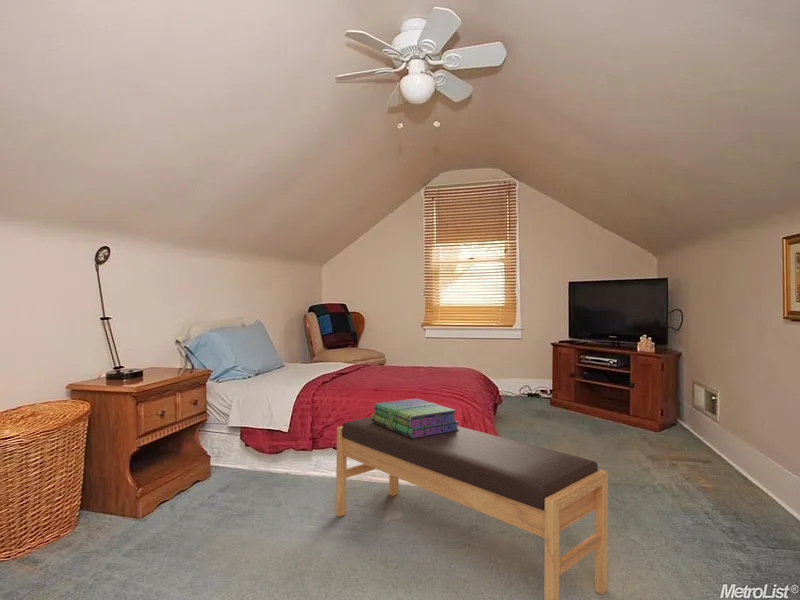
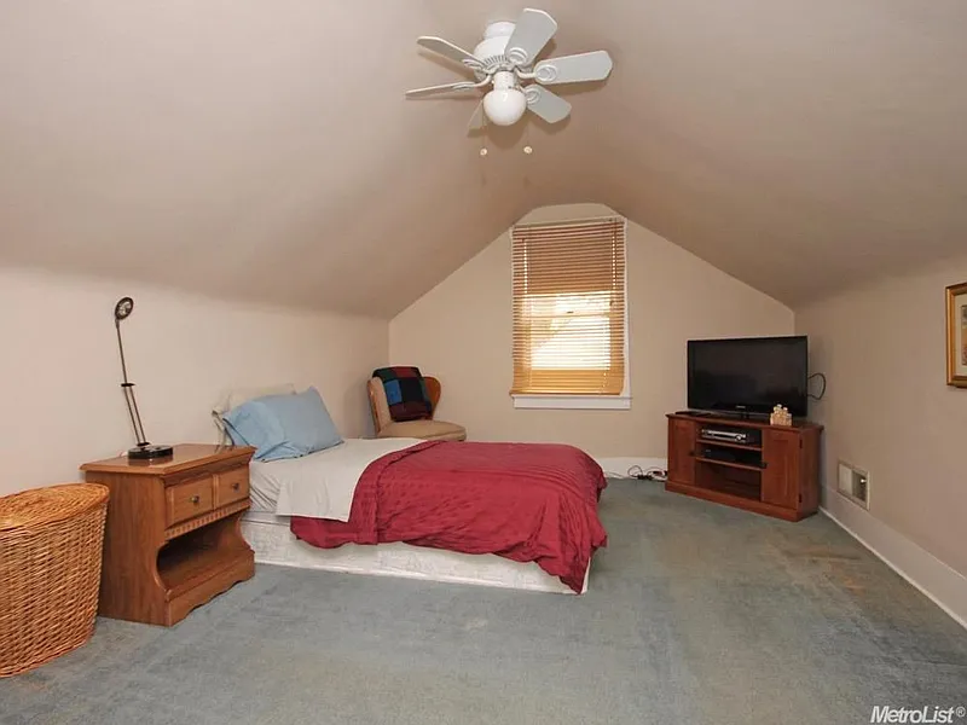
- bench (451, 492)
- stack of books (413, 416)
